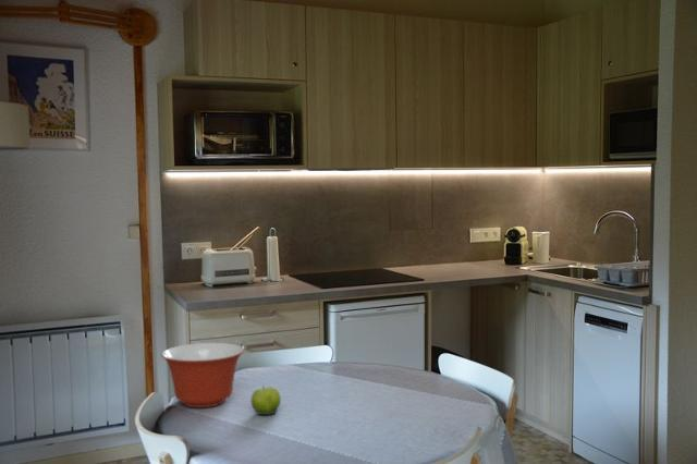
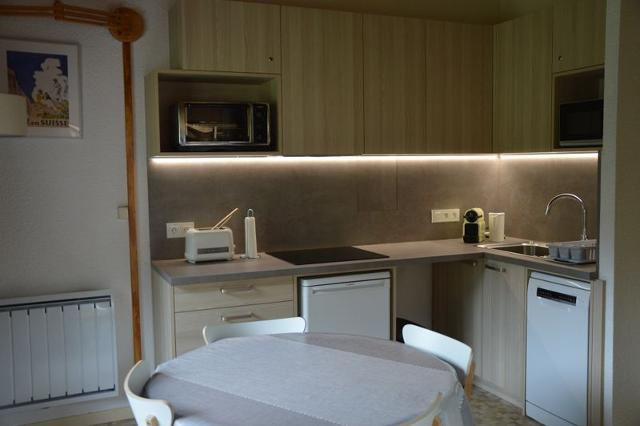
- fruit (266, 399)
- mixing bowl (204, 376)
